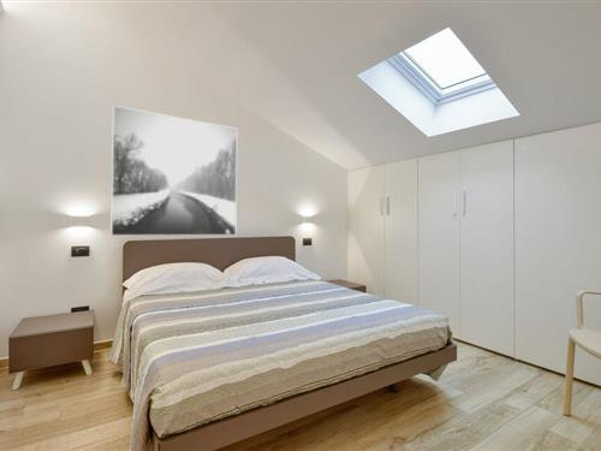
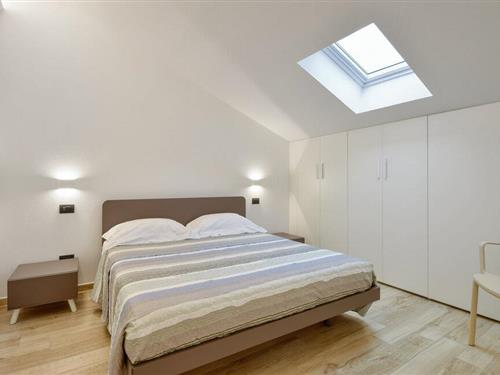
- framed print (179, 177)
